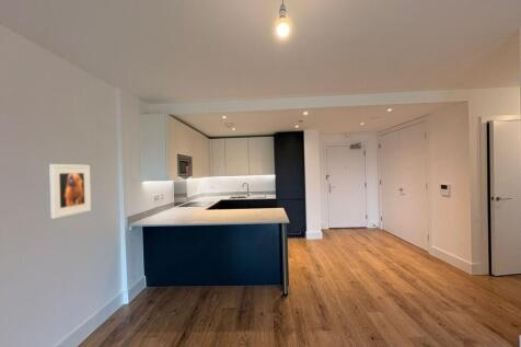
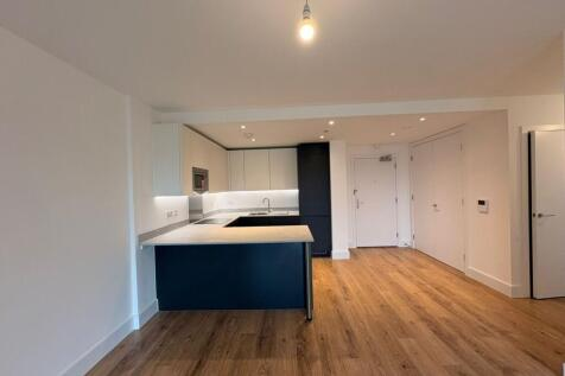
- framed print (71, 189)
